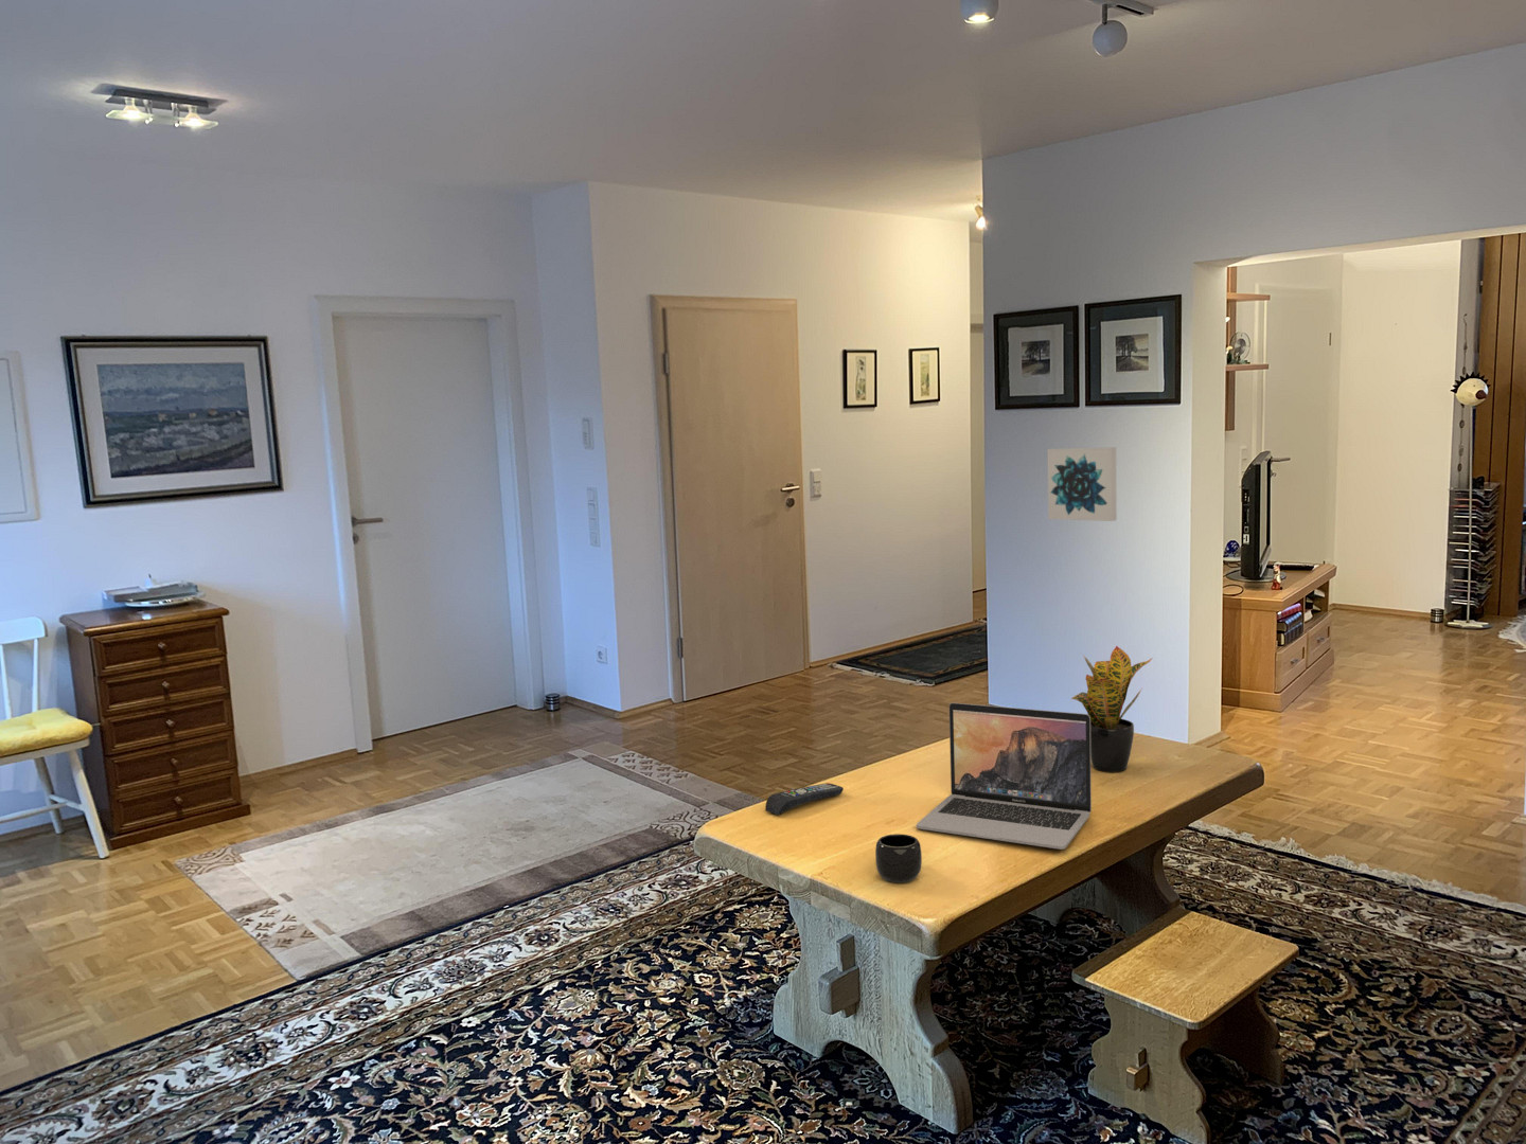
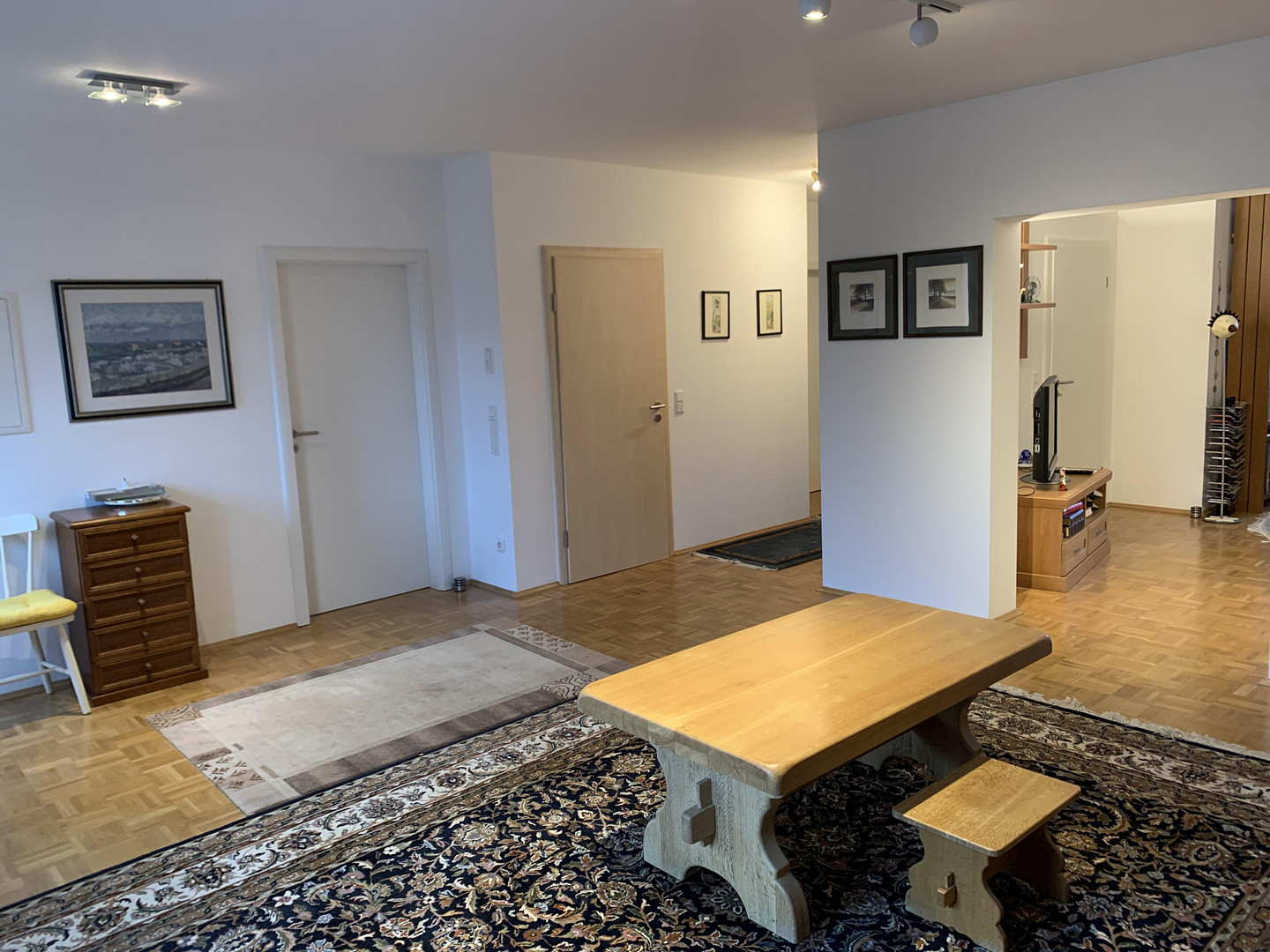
- wall art (1081, 484)
- laptop (1002, 771)
- mug (901, 856)
- remote control (804, 796)
- potted plant (1109, 702)
